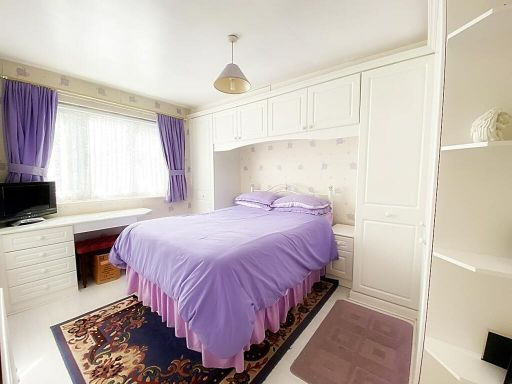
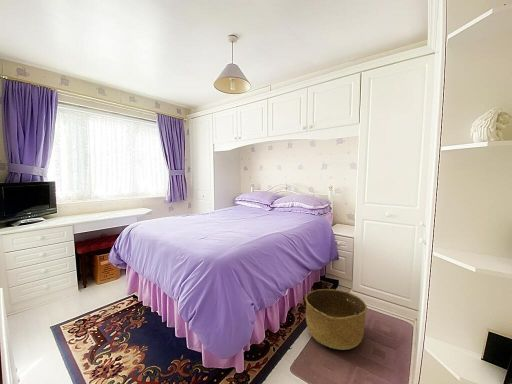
+ basket (335, 317)
